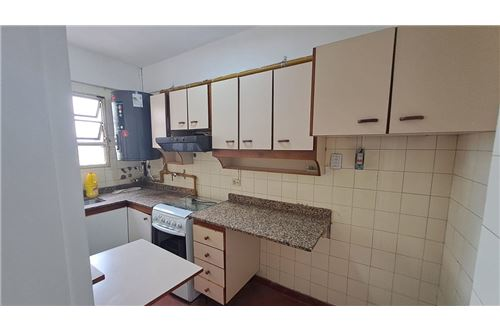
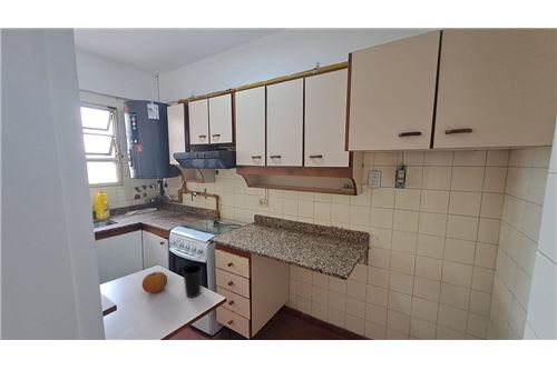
+ cup (193, 281)
+ fruit (155, 282)
